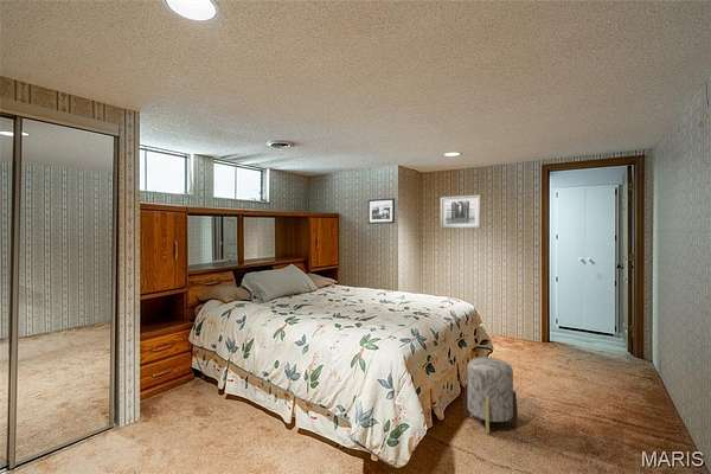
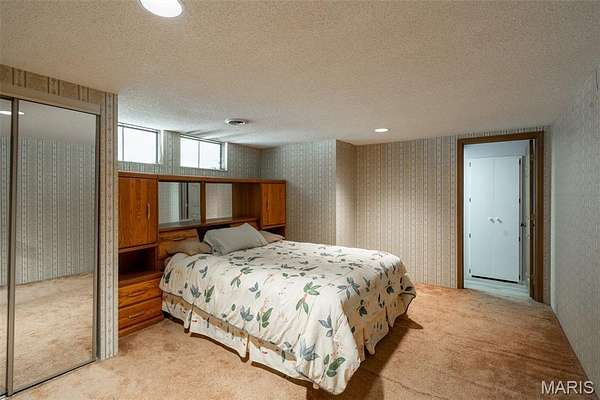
- wall art (460, 212)
- picture frame (380, 211)
- stool (489, 390)
